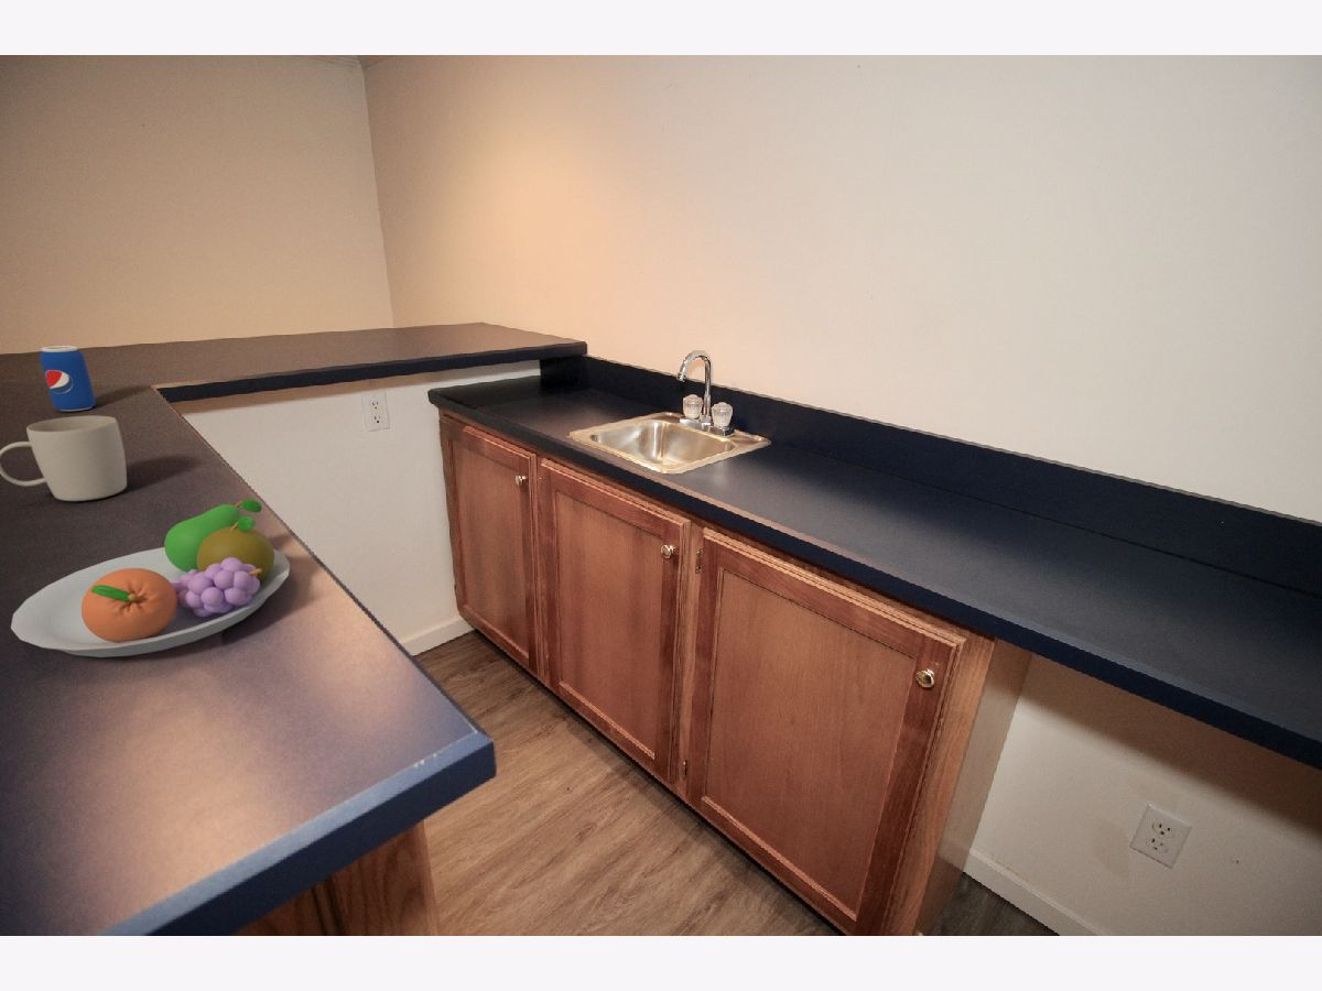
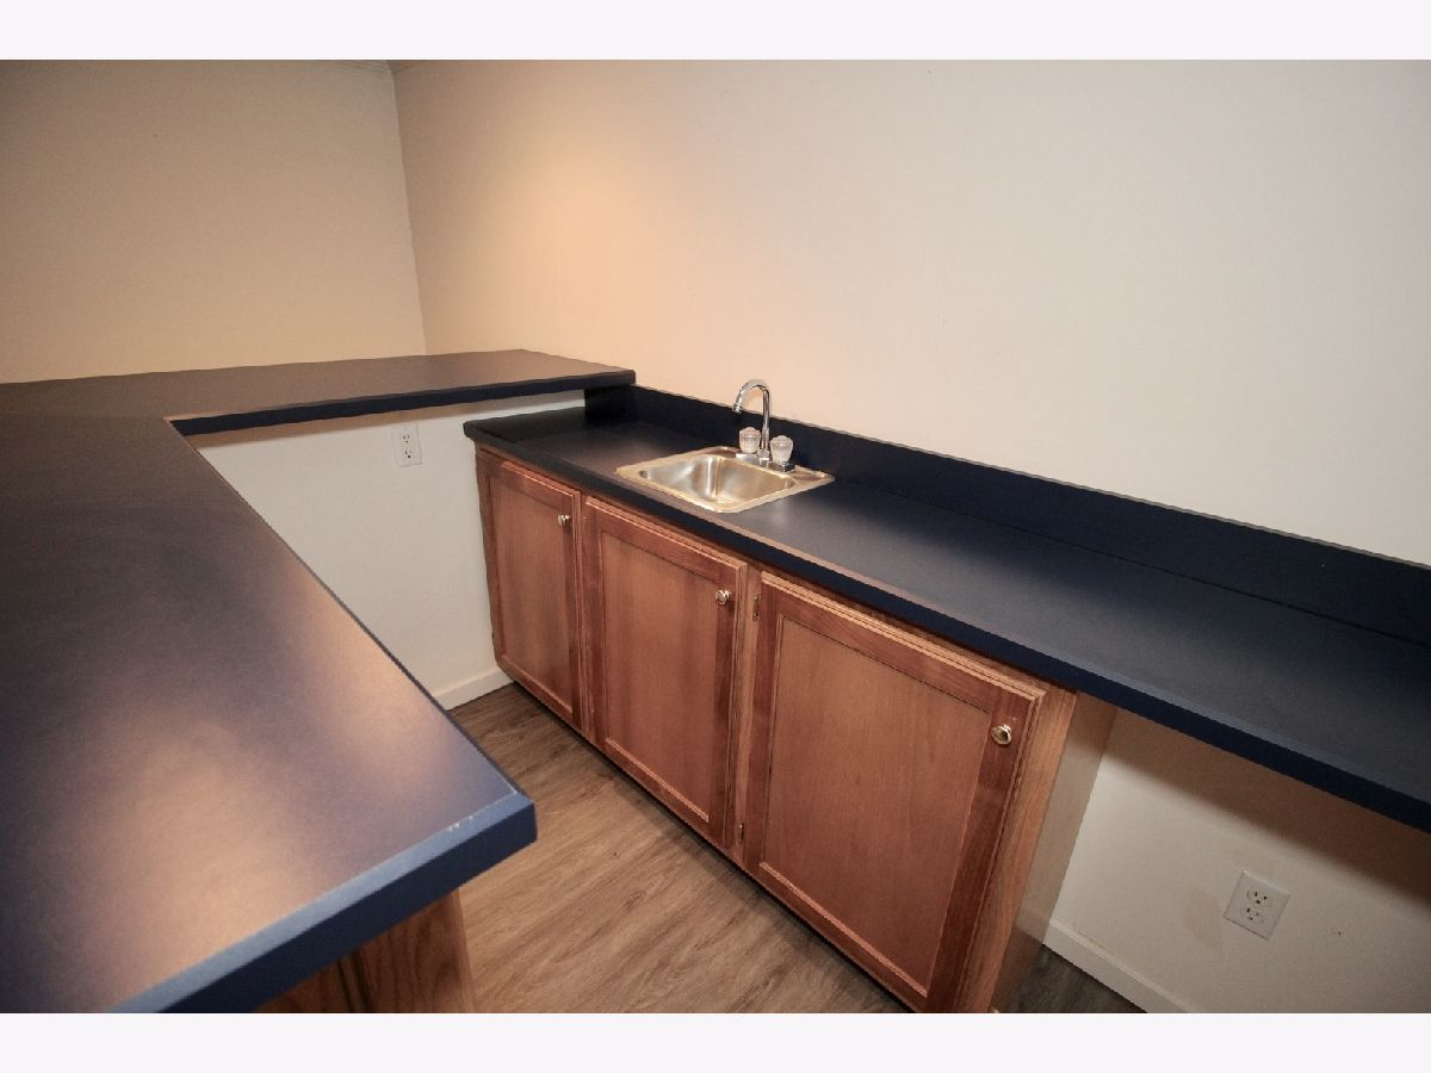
- mug (64, 460)
- fruit bowl (170, 564)
- pop (67, 378)
